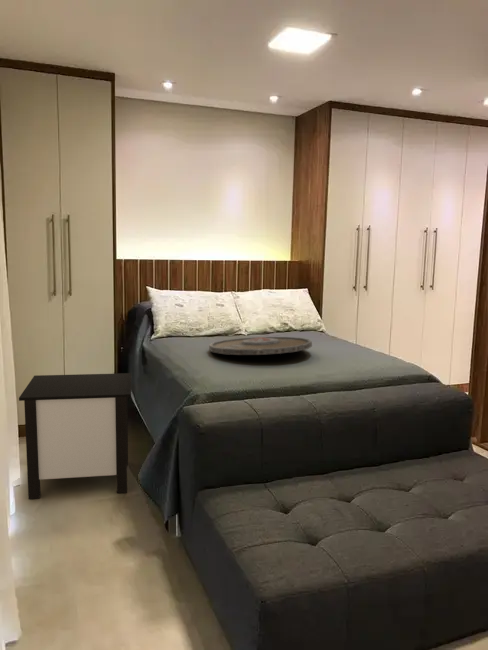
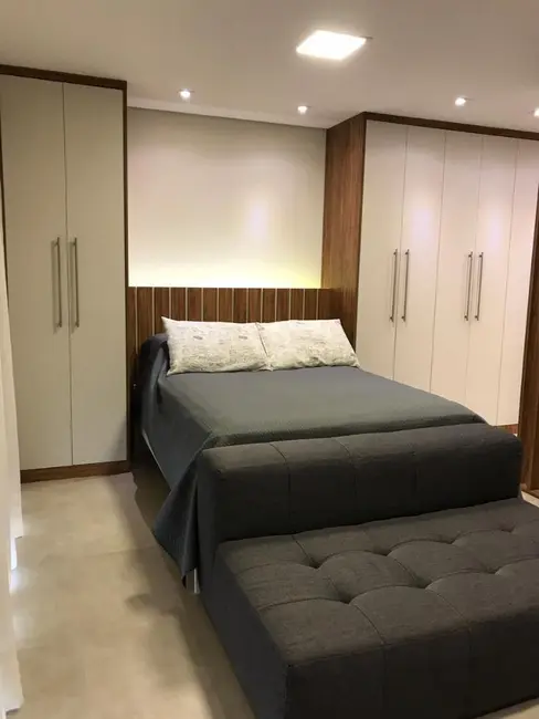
- nightstand (81, 431)
- serving tray (260, 345)
